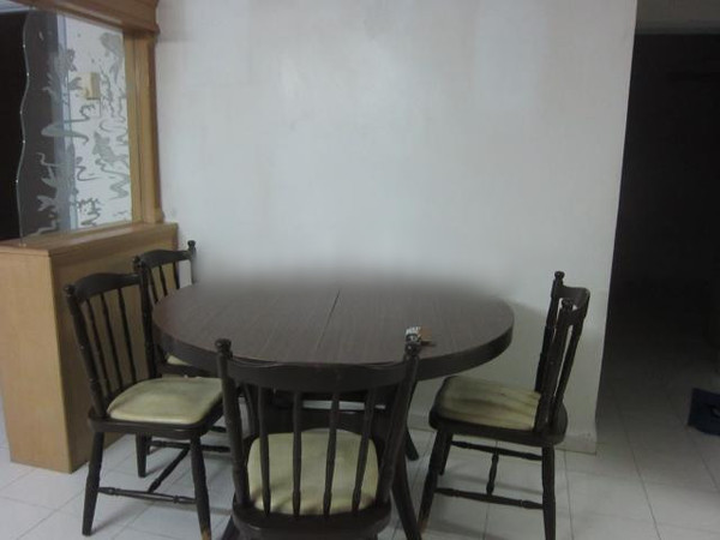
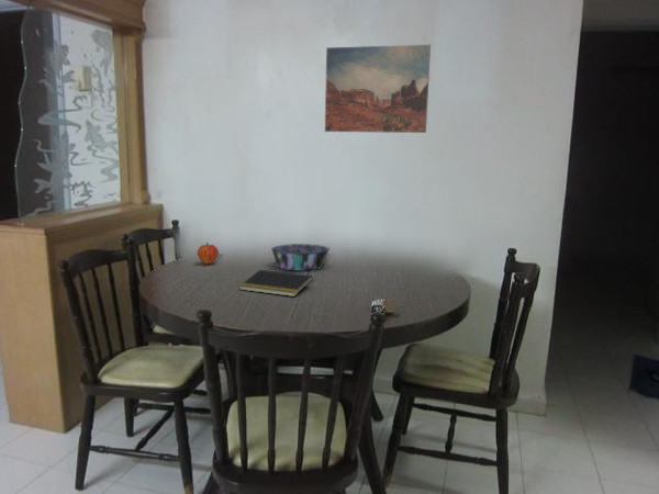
+ wall art (376, 89)
+ fruit (208, 252)
+ decorative bowl (300, 257)
+ notepad (276, 282)
